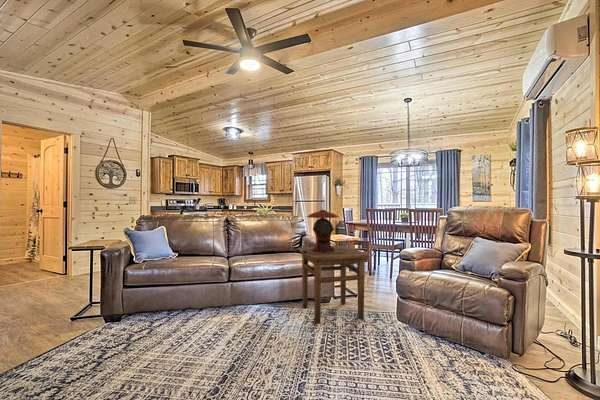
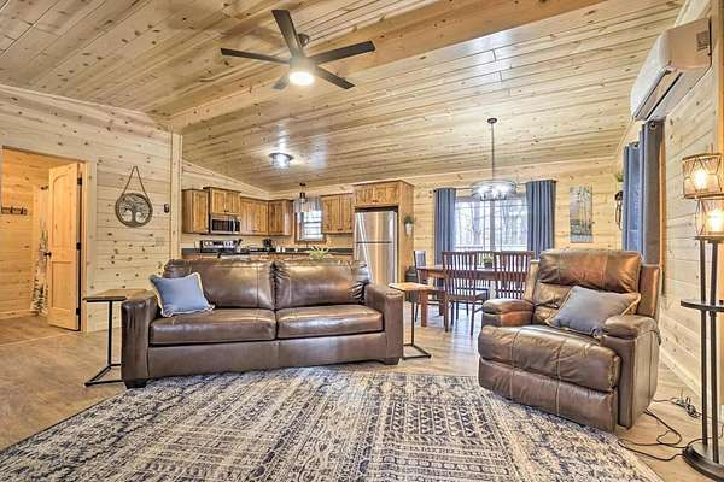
- side table (331, 281)
- table lamp (323, 230)
